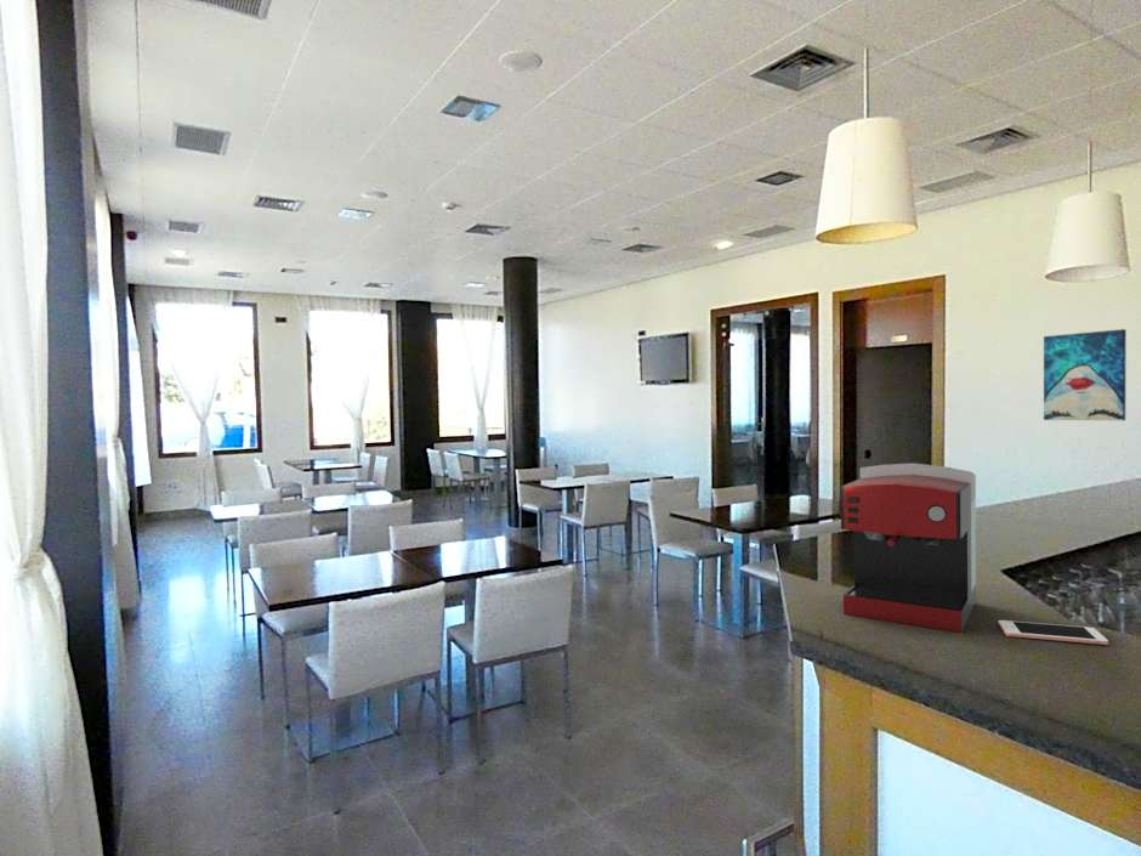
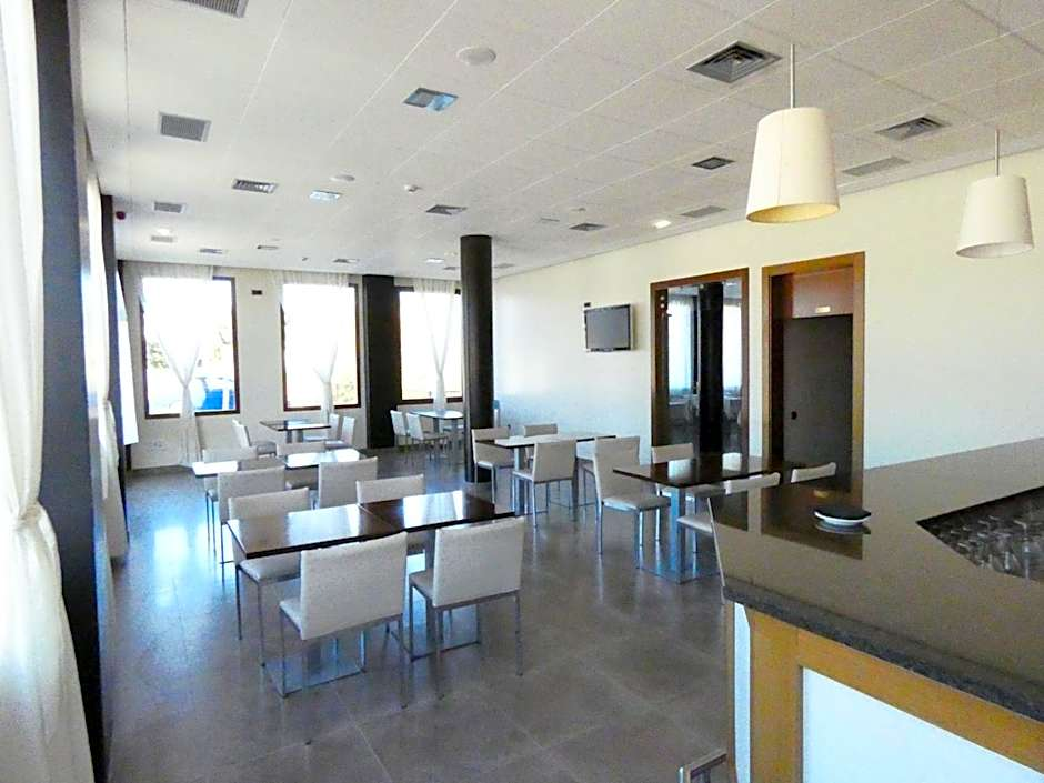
- wall art (1083, 376)
- coffee maker (907, 539)
- cell phone (1050, 631)
